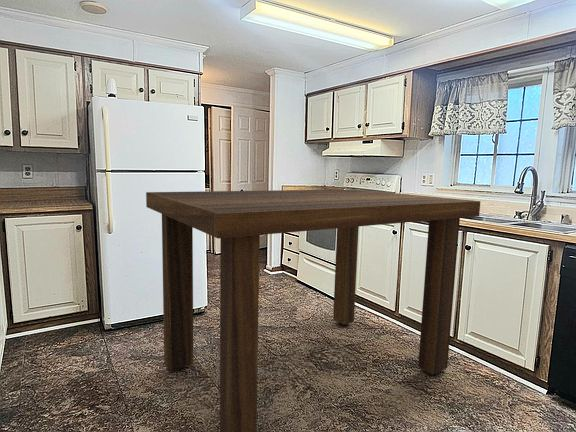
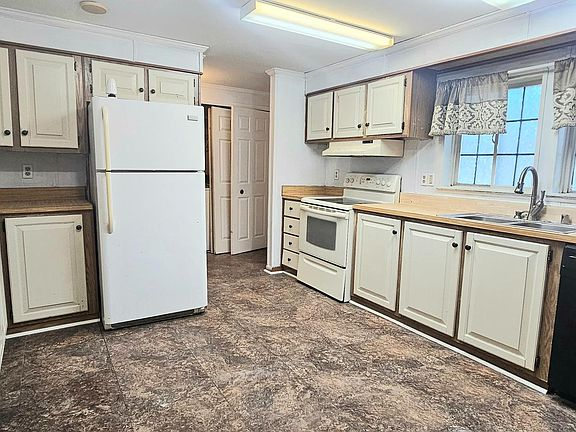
- dining table (334, 288)
